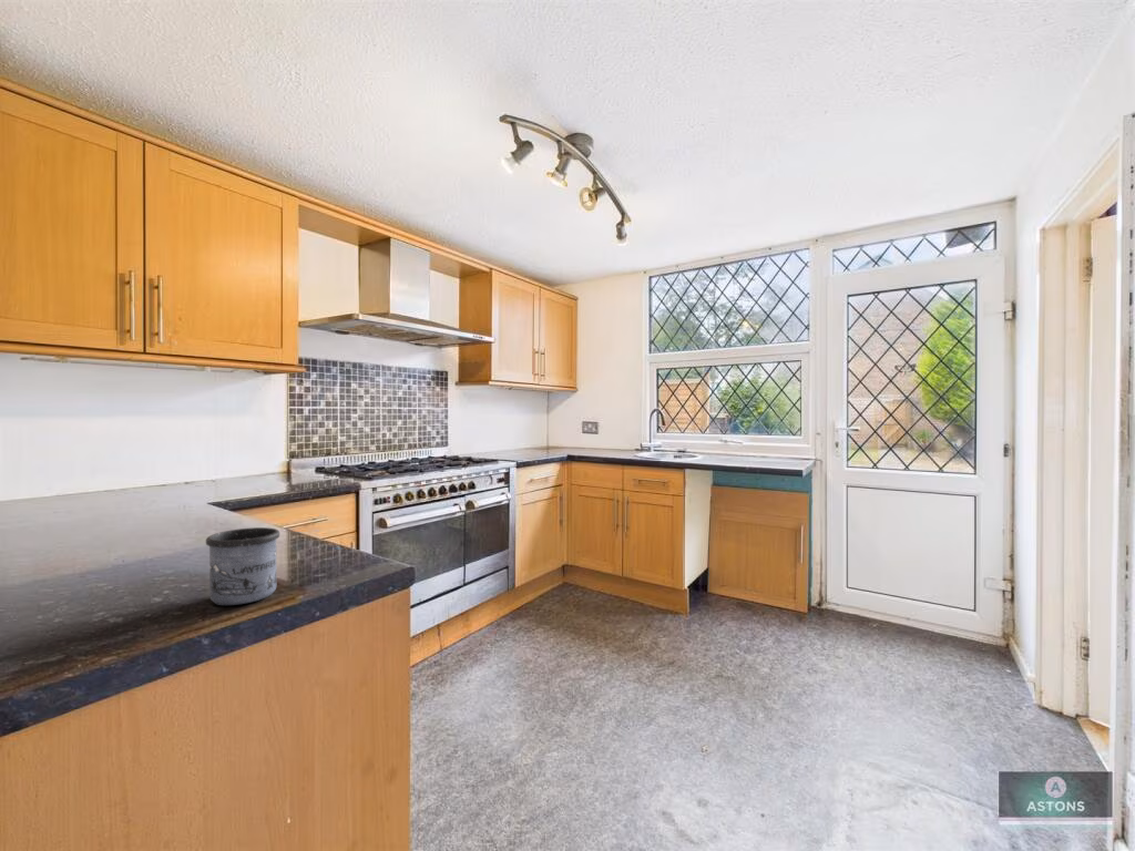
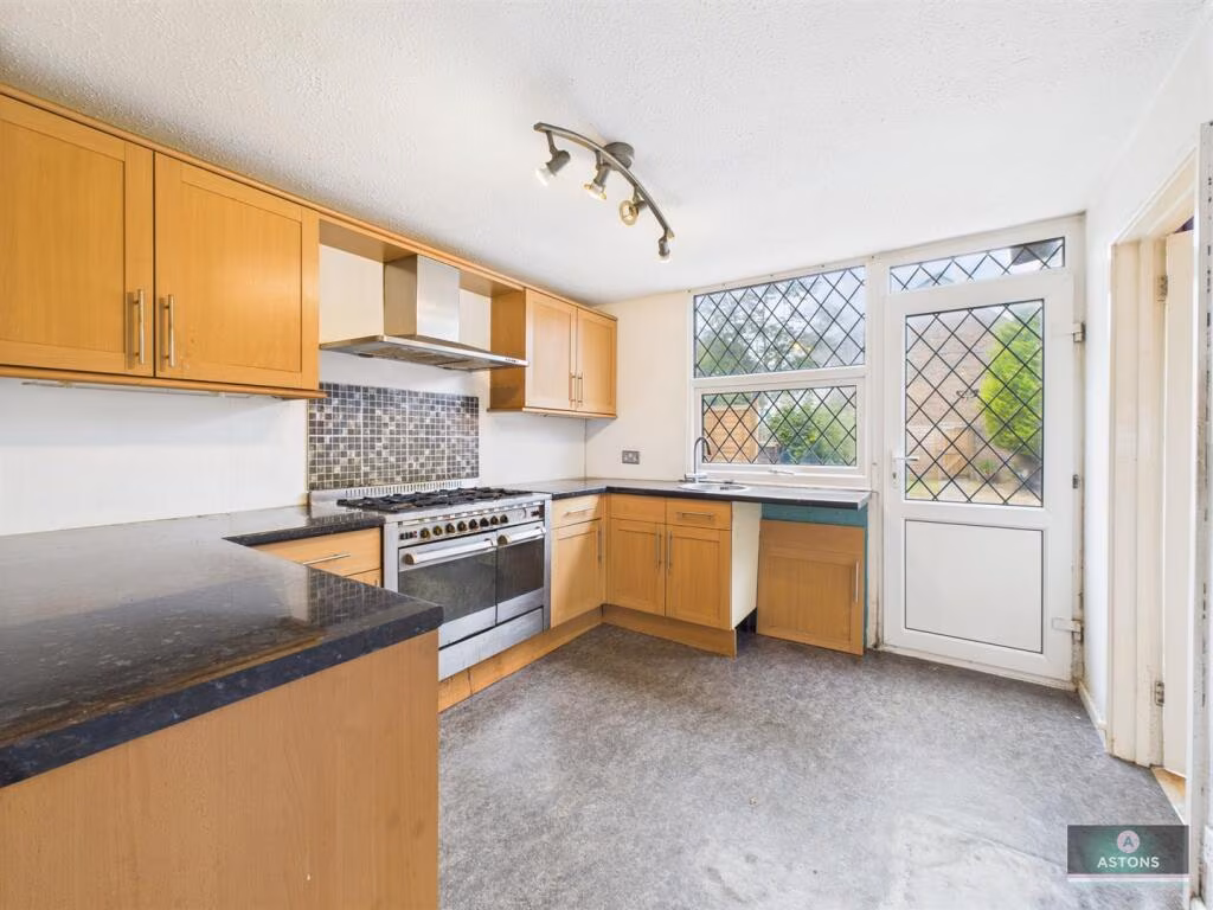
- mug (239, 563)
